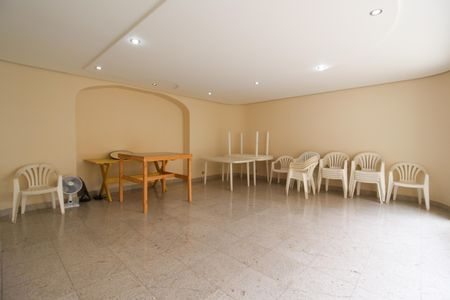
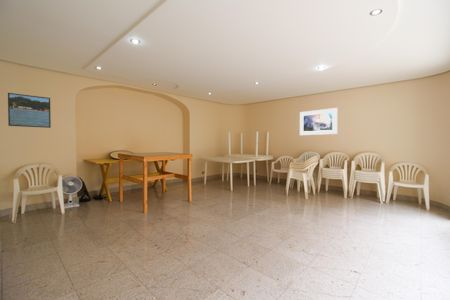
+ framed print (30, 111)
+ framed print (317, 122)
